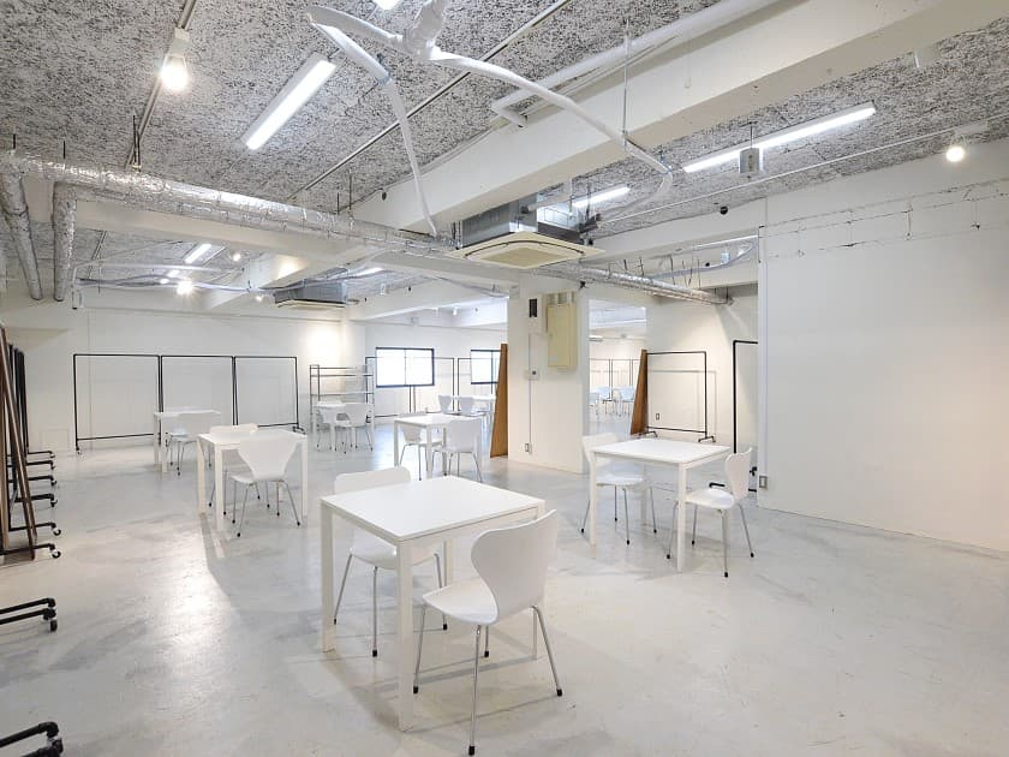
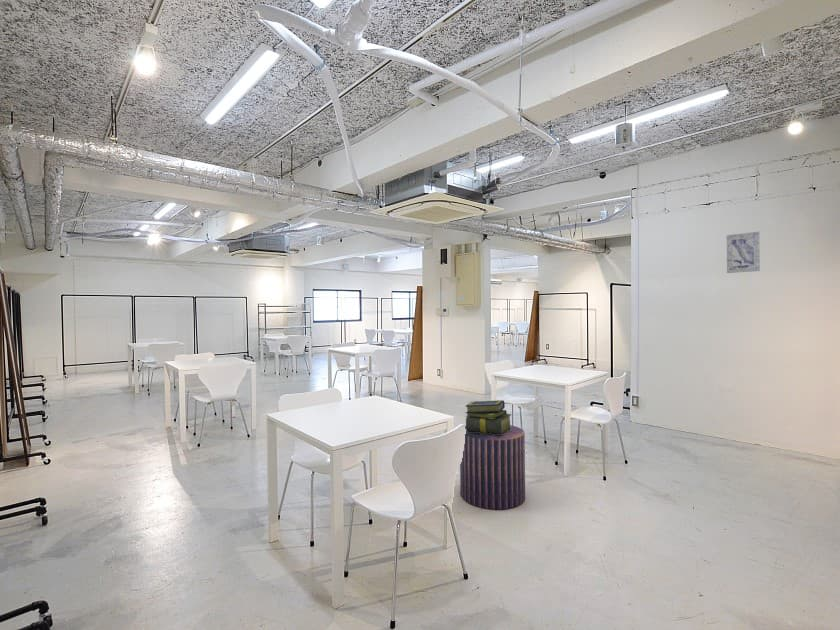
+ wall art (742, 252)
+ stool (492, 462)
+ stack of books (486, 415)
